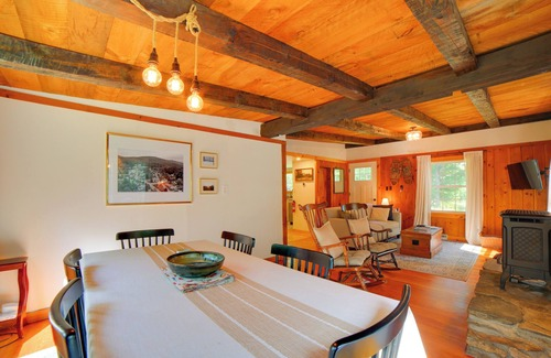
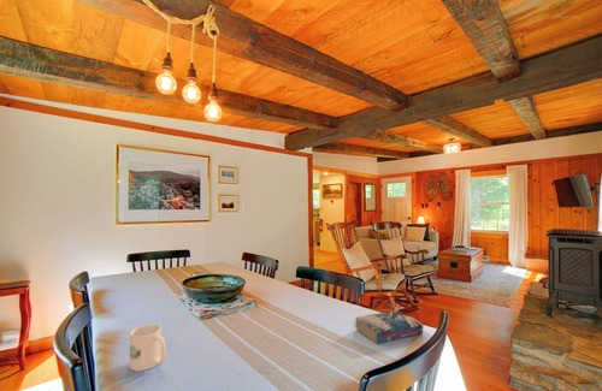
+ mug (149, 346)
+ book (388, 325)
